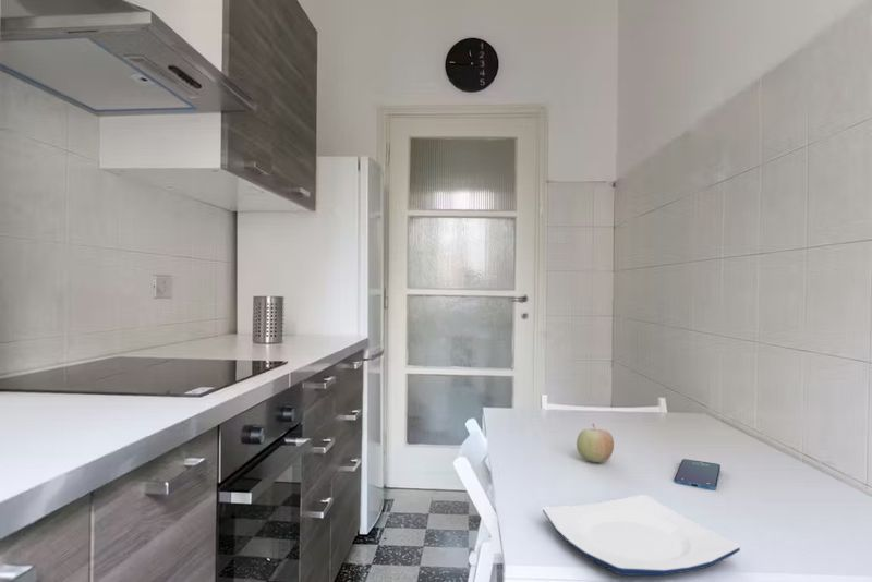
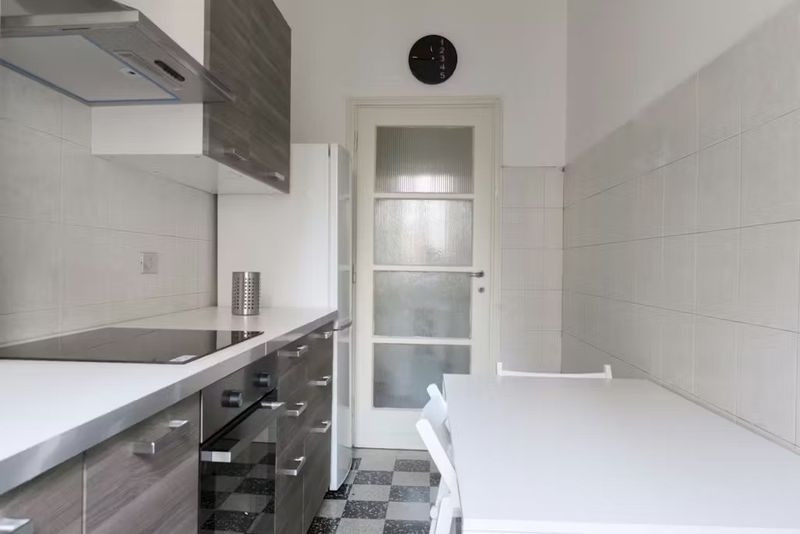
- plate (633, 535)
- smartphone (698, 473)
- fruit (595, 441)
